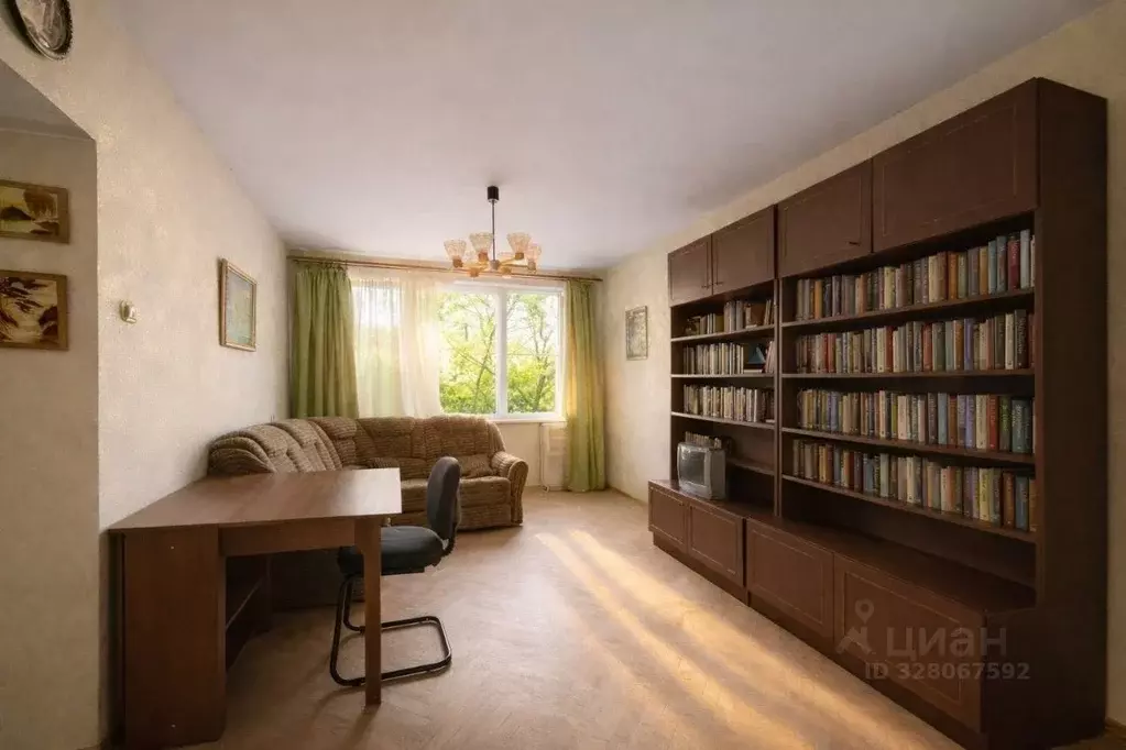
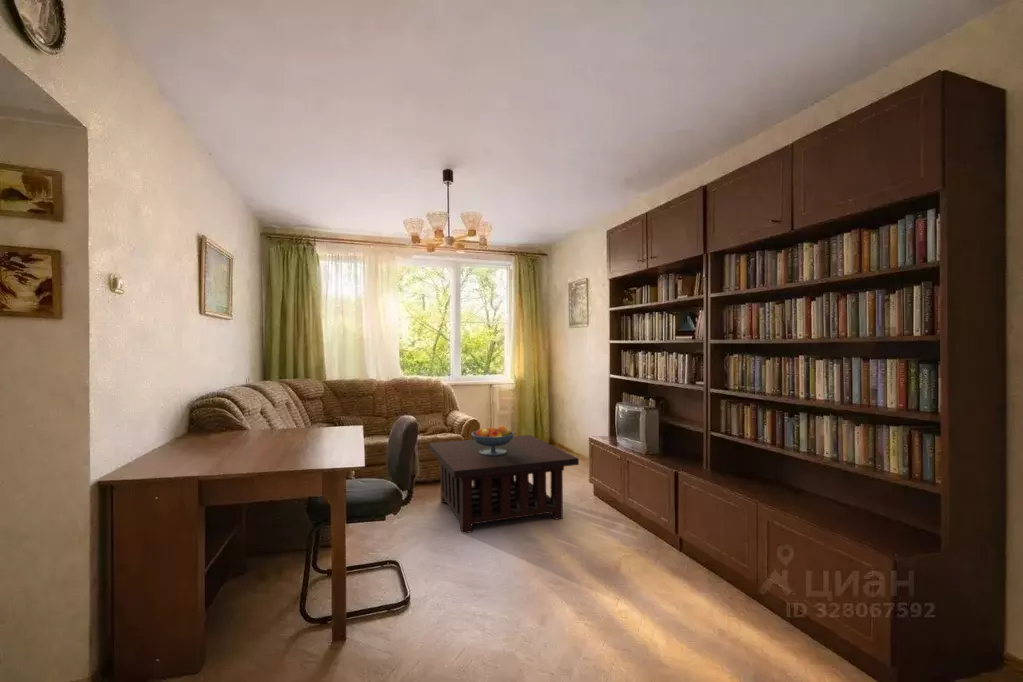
+ fruit bowl (492, 439)
+ coffee table (498, 479)
